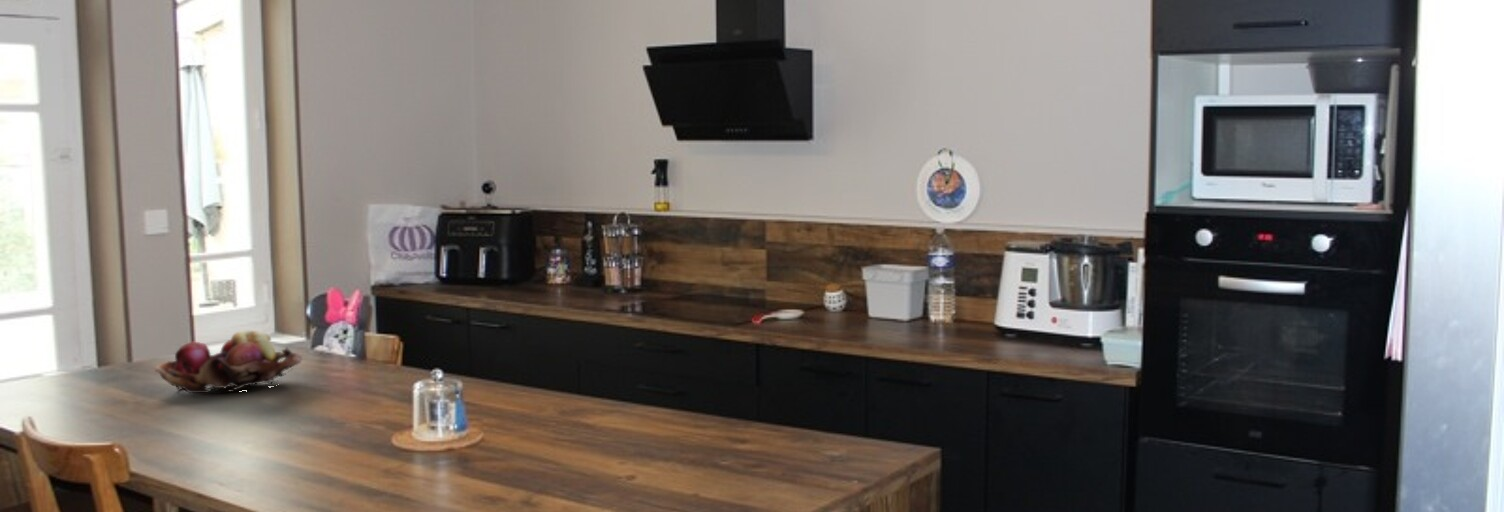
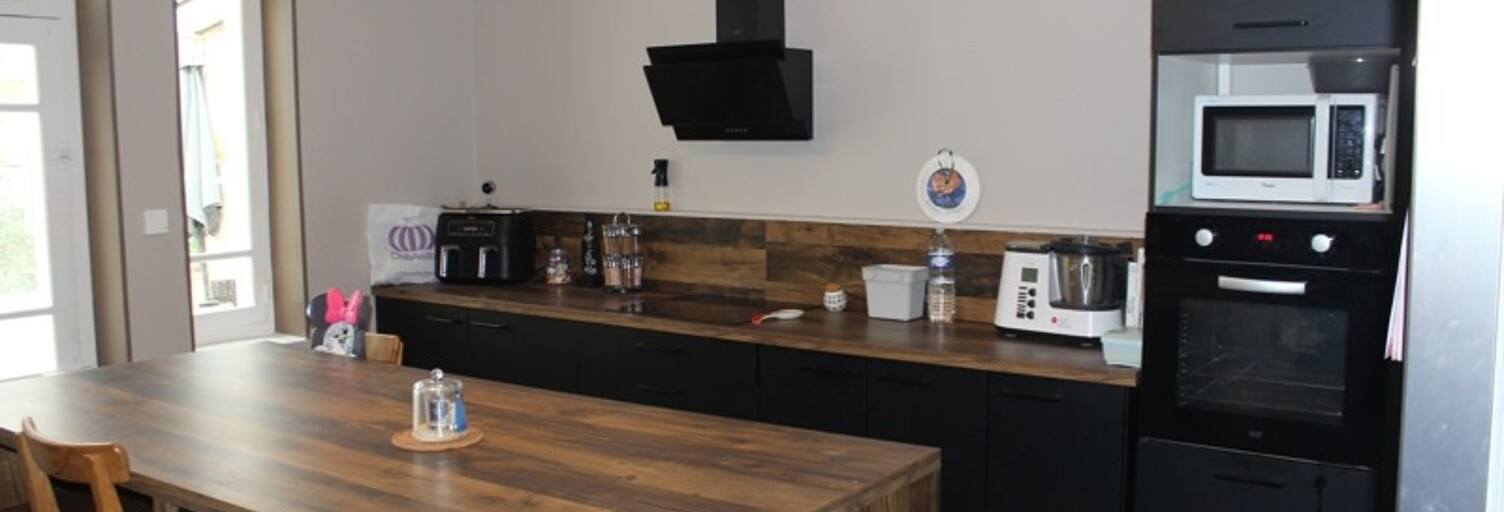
- fruit basket (233, 359)
